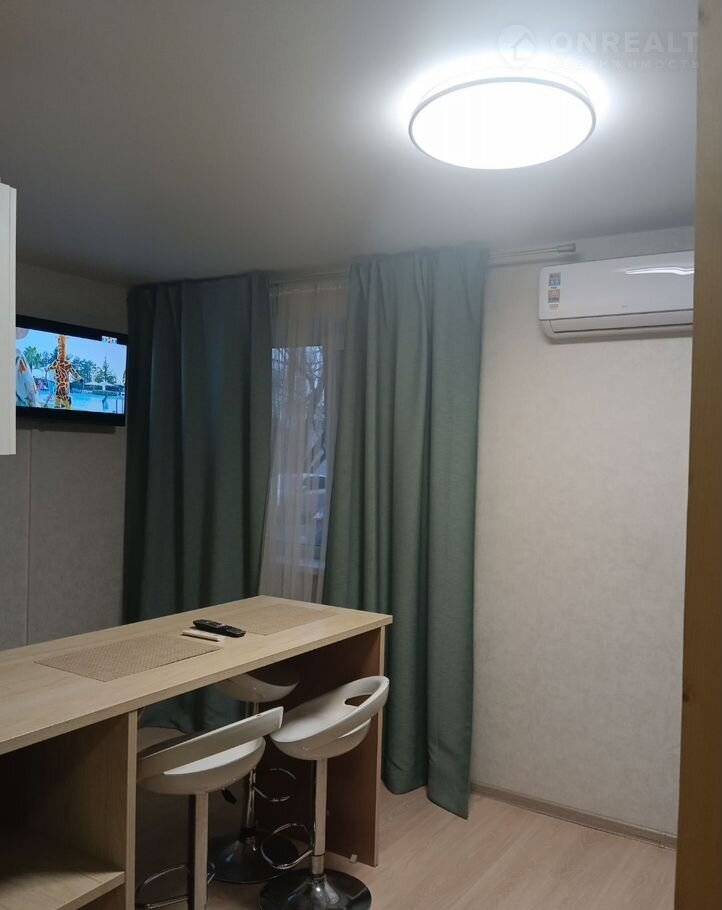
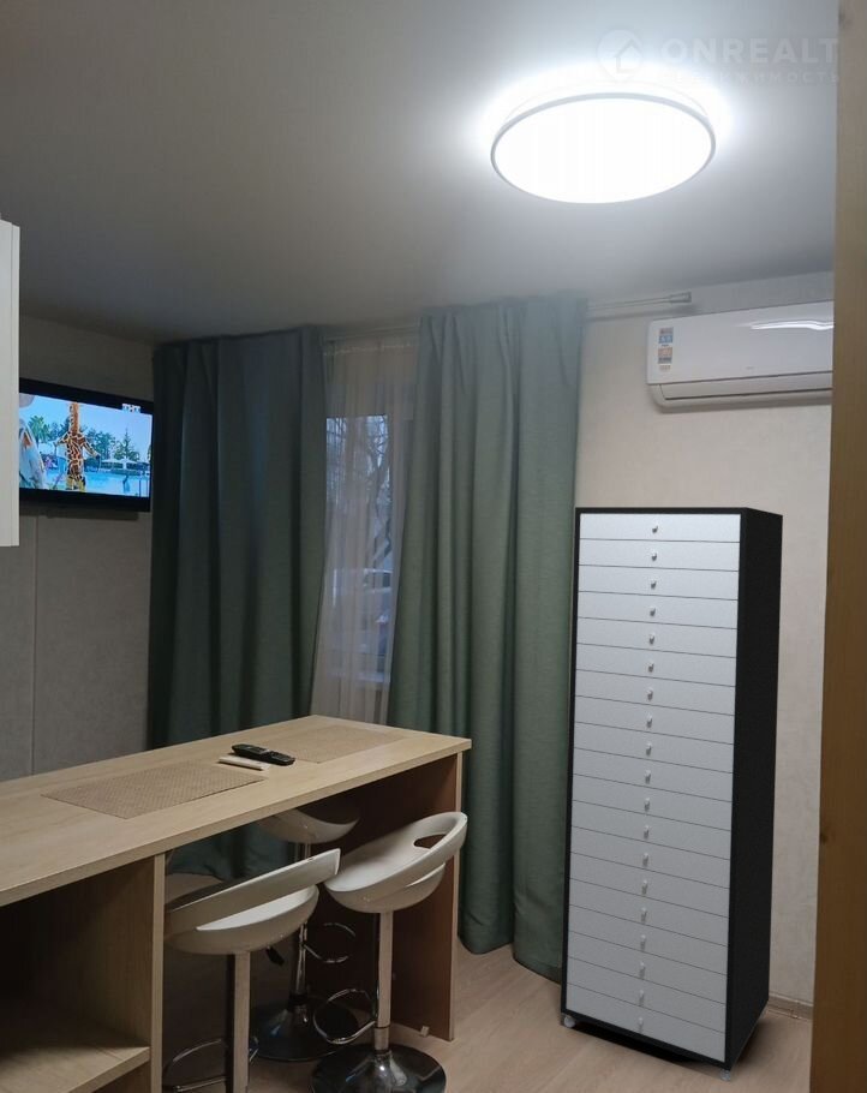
+ storage cabinet (672, 766)
